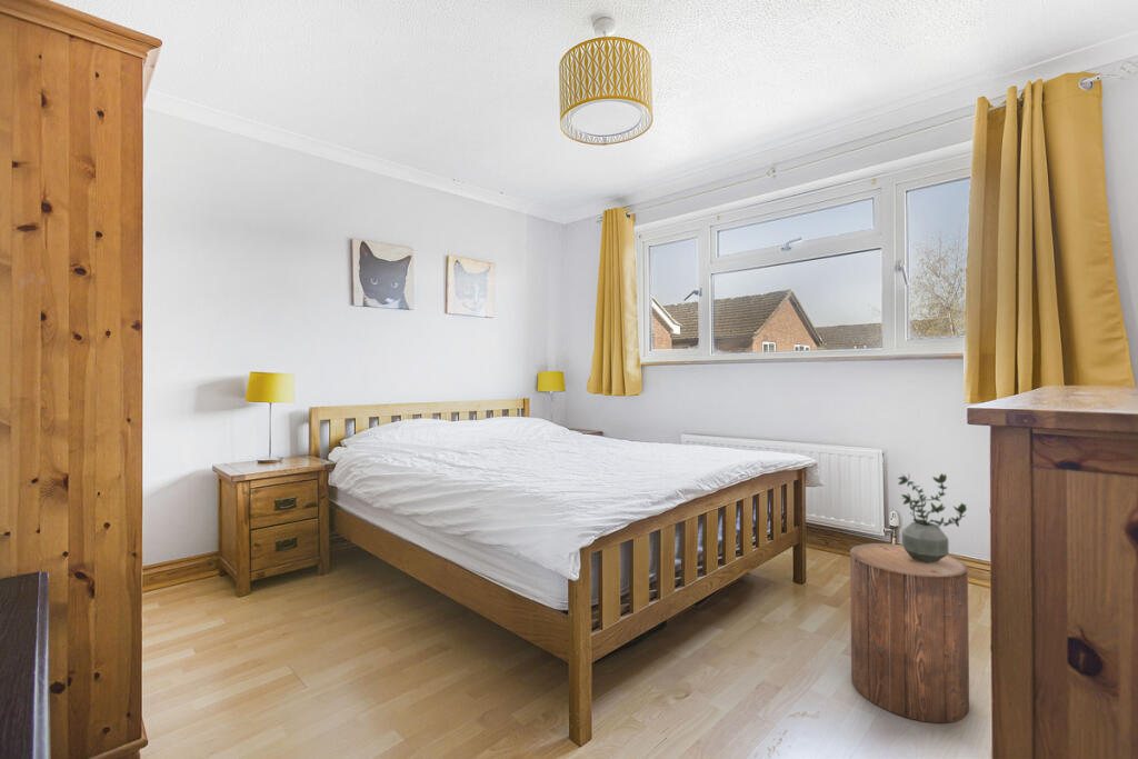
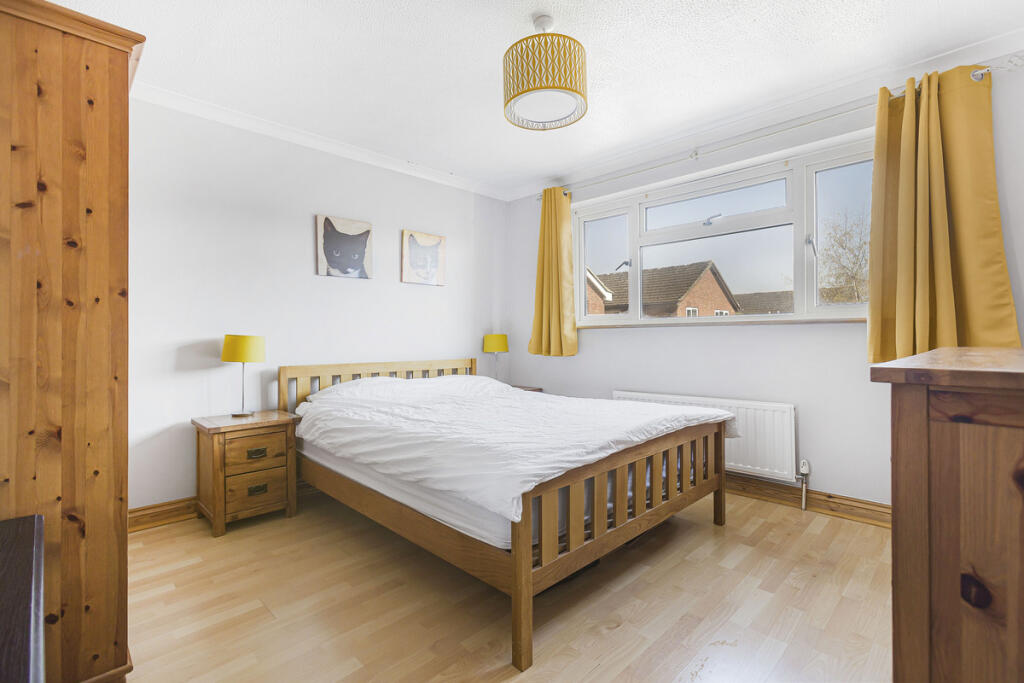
- stool (906, 625)
- potted plant (931, 519)
